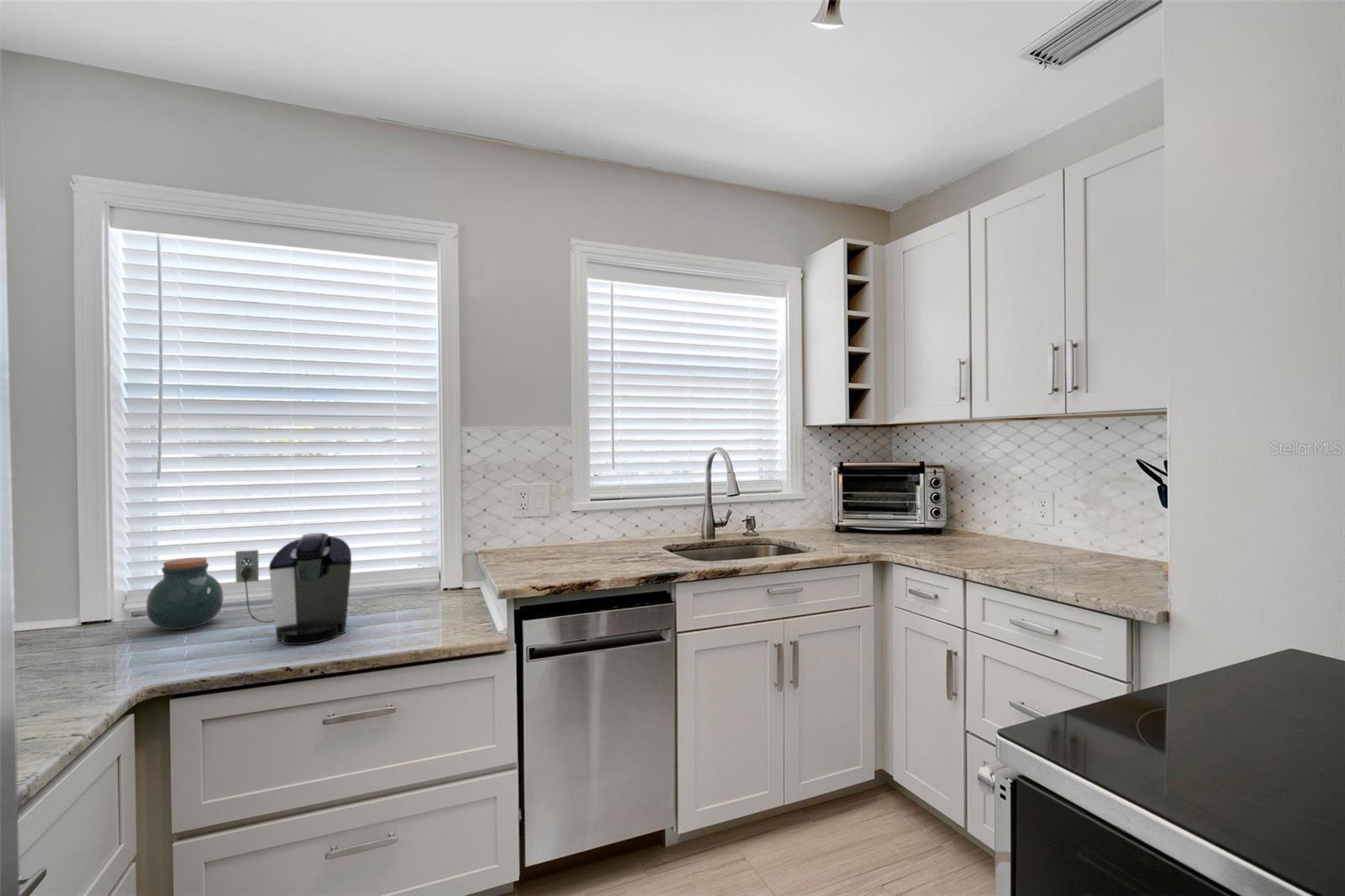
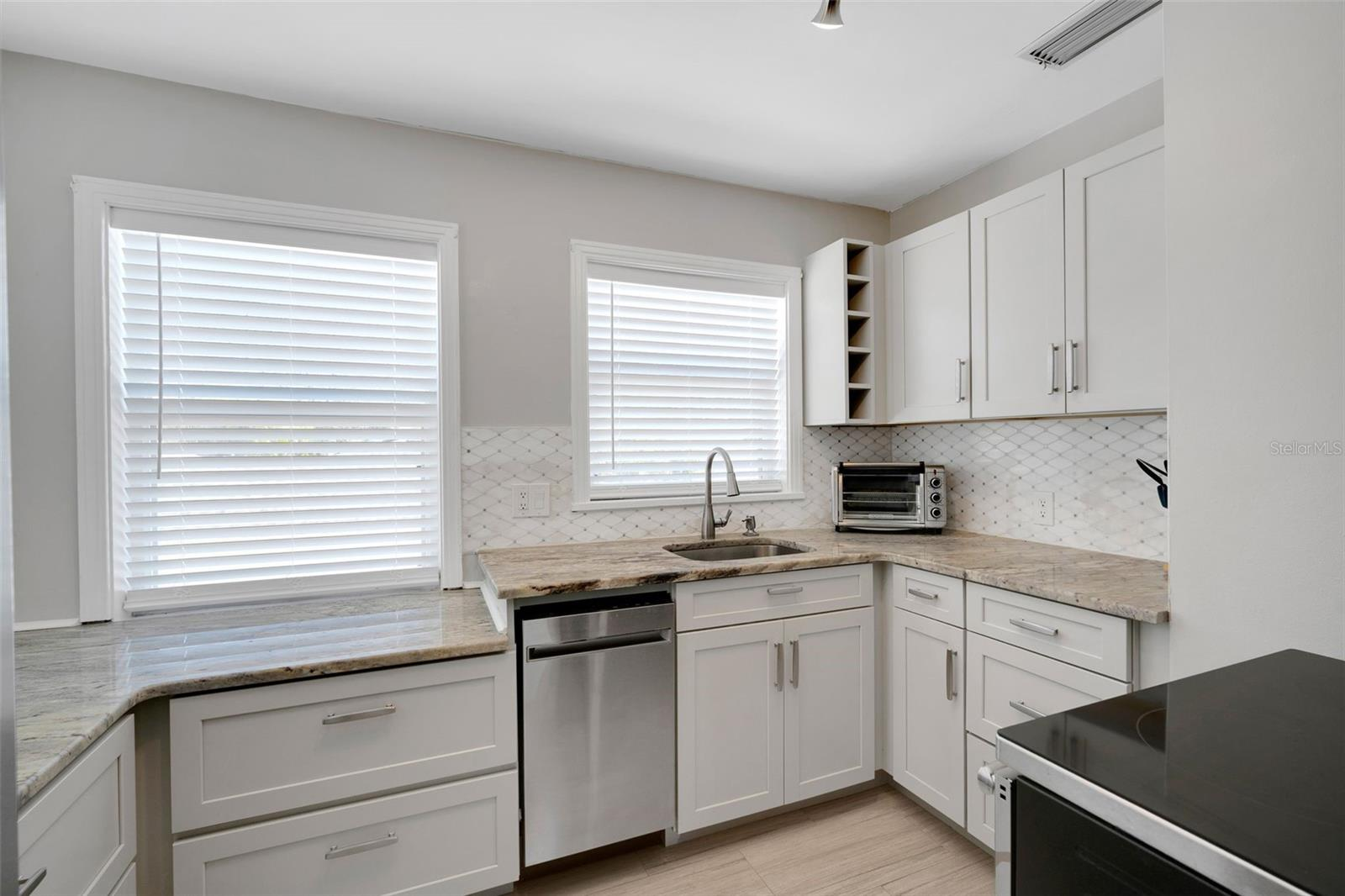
- coffee maker (290, 585)
- jar (186, 593)
